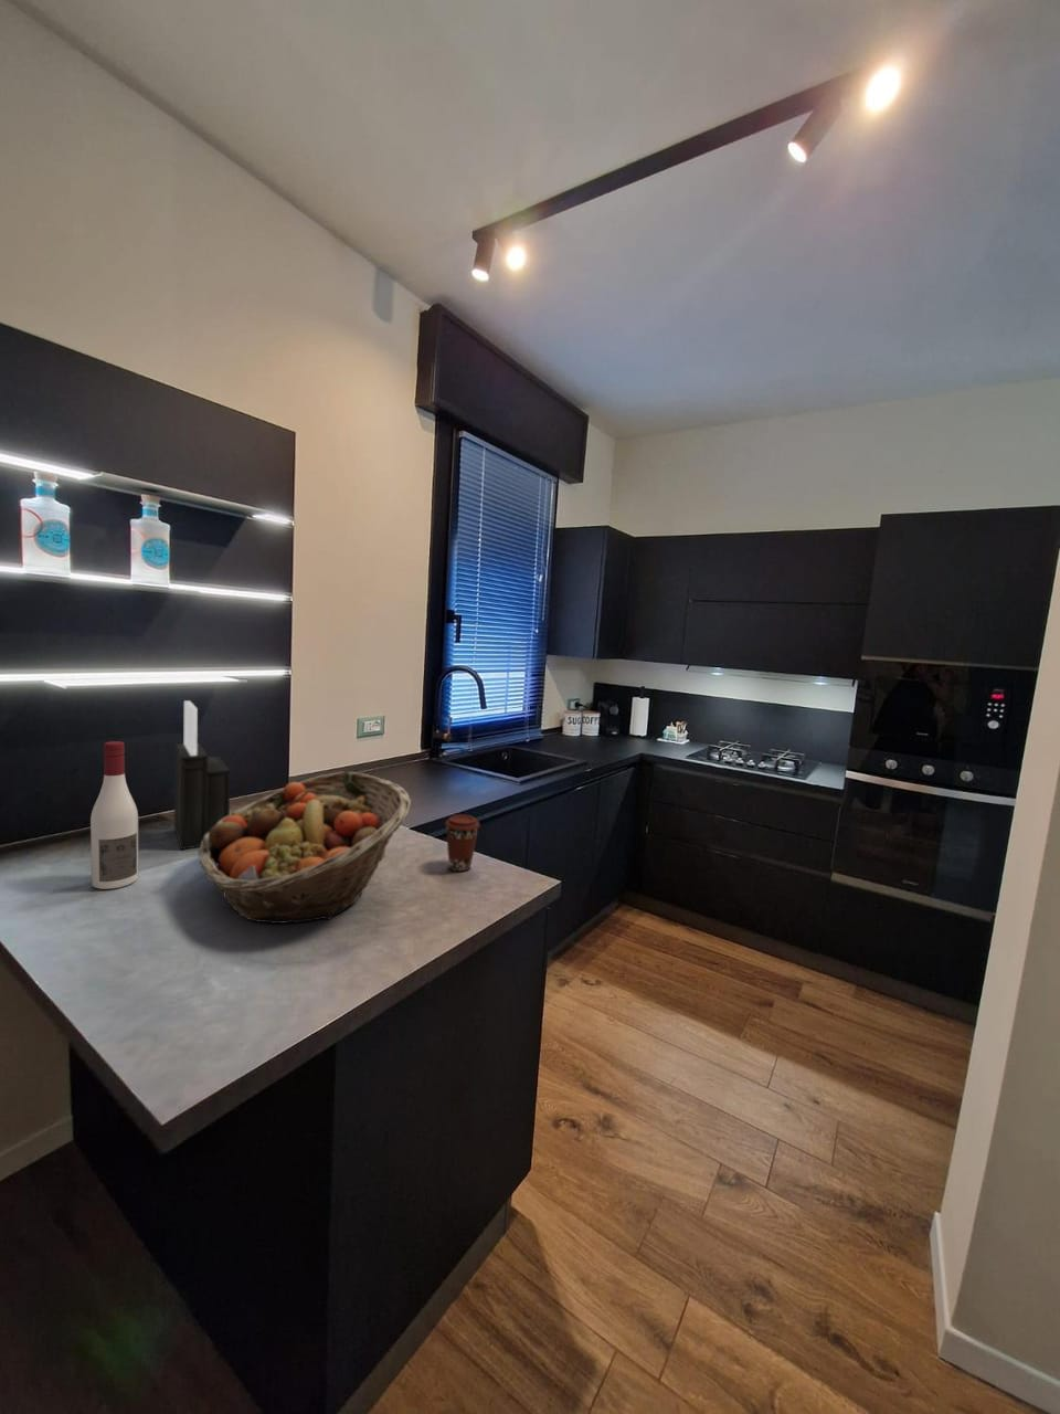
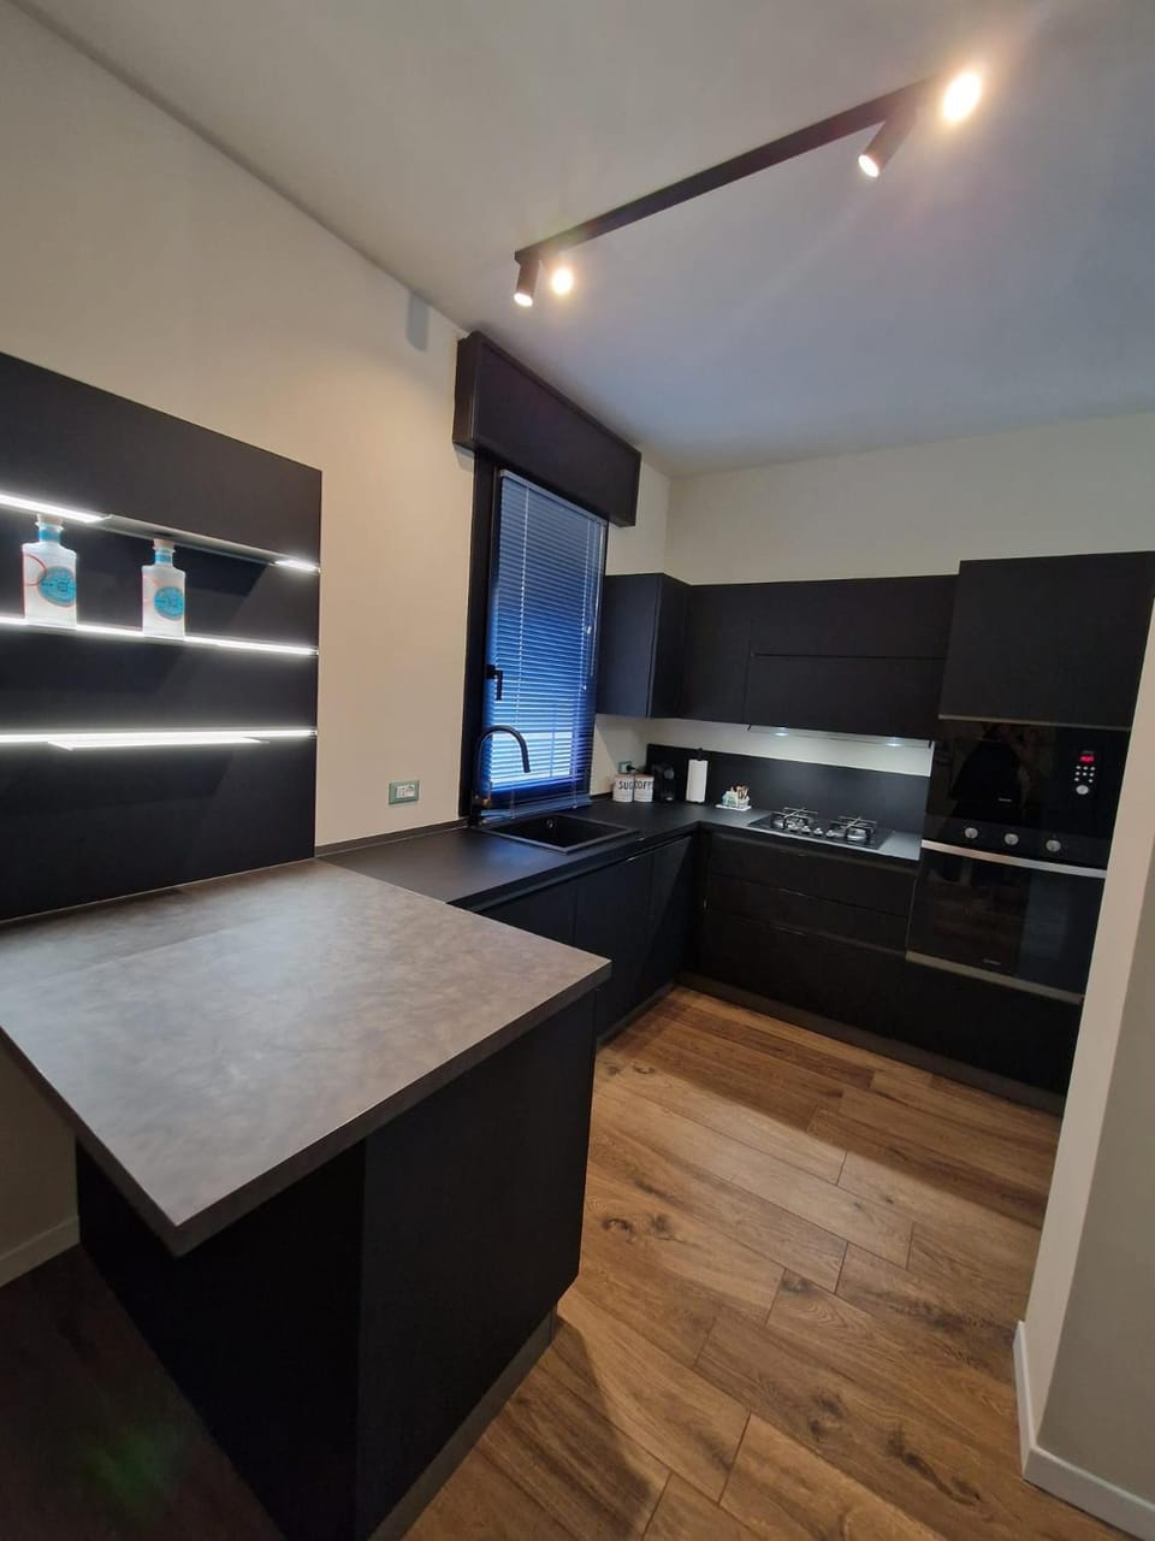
- knife block (206, 770)
- fruit basket (307, 837)
- alcohol (114, 813)
- coffee cup (461, 843)
